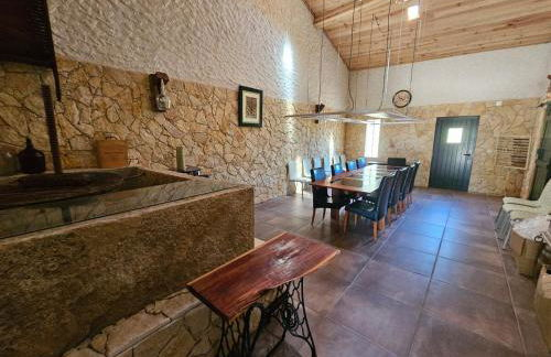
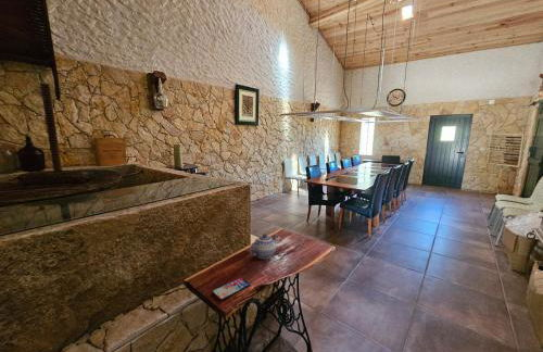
+ teapot (264, 244)
+ smartphone (231, 288)
